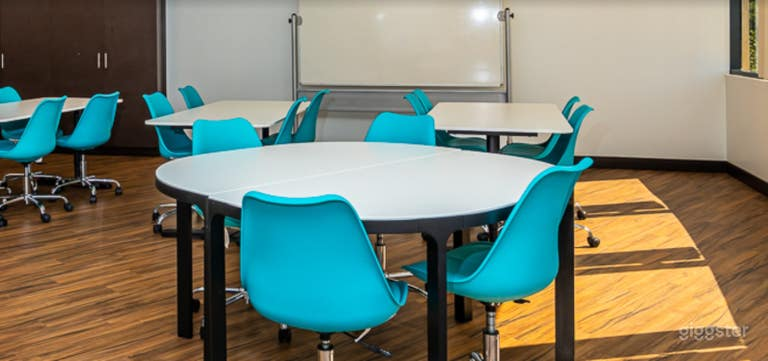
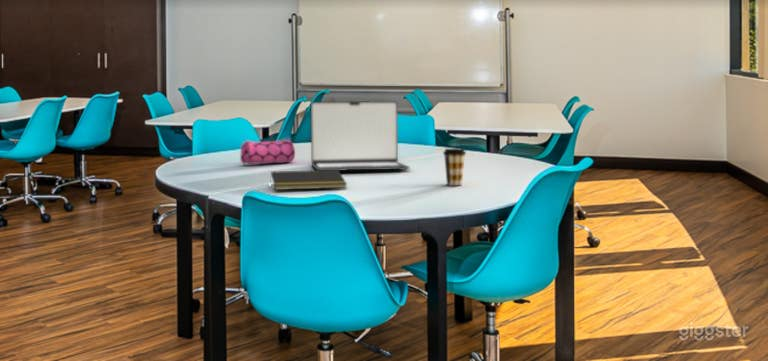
+ notepad (308, 179)
+ laptop (359, 134)
+ pencil case (267, 151)
+ coffee cup (454, 166)
